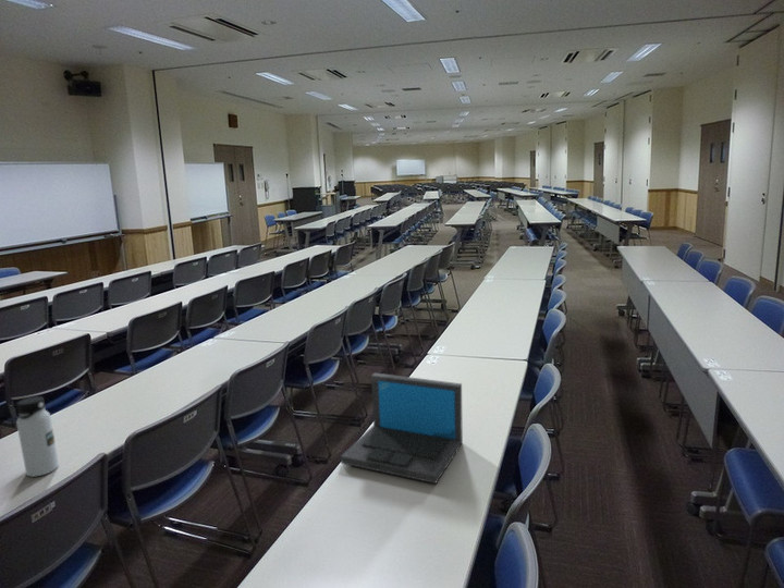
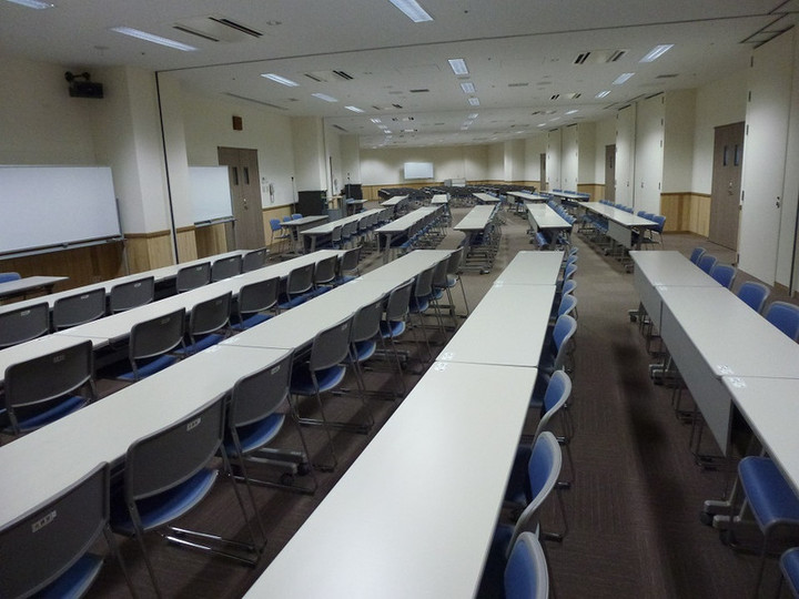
- laptop (402, 422)
- water bottle (36, 434)
